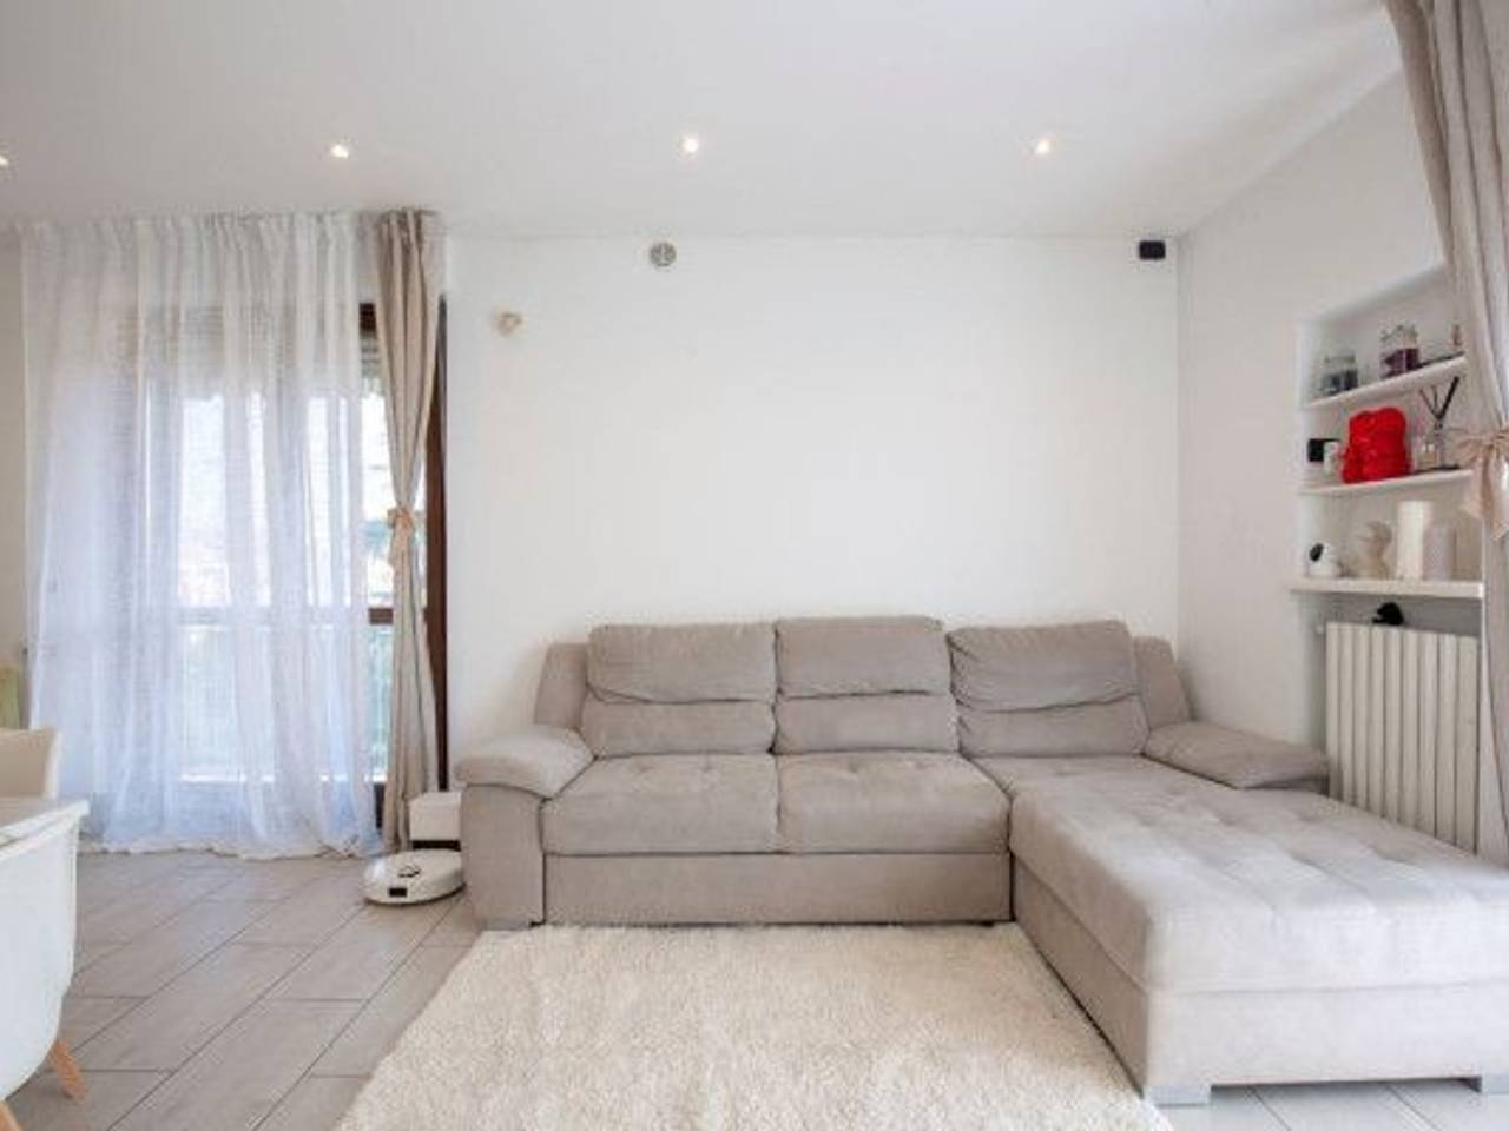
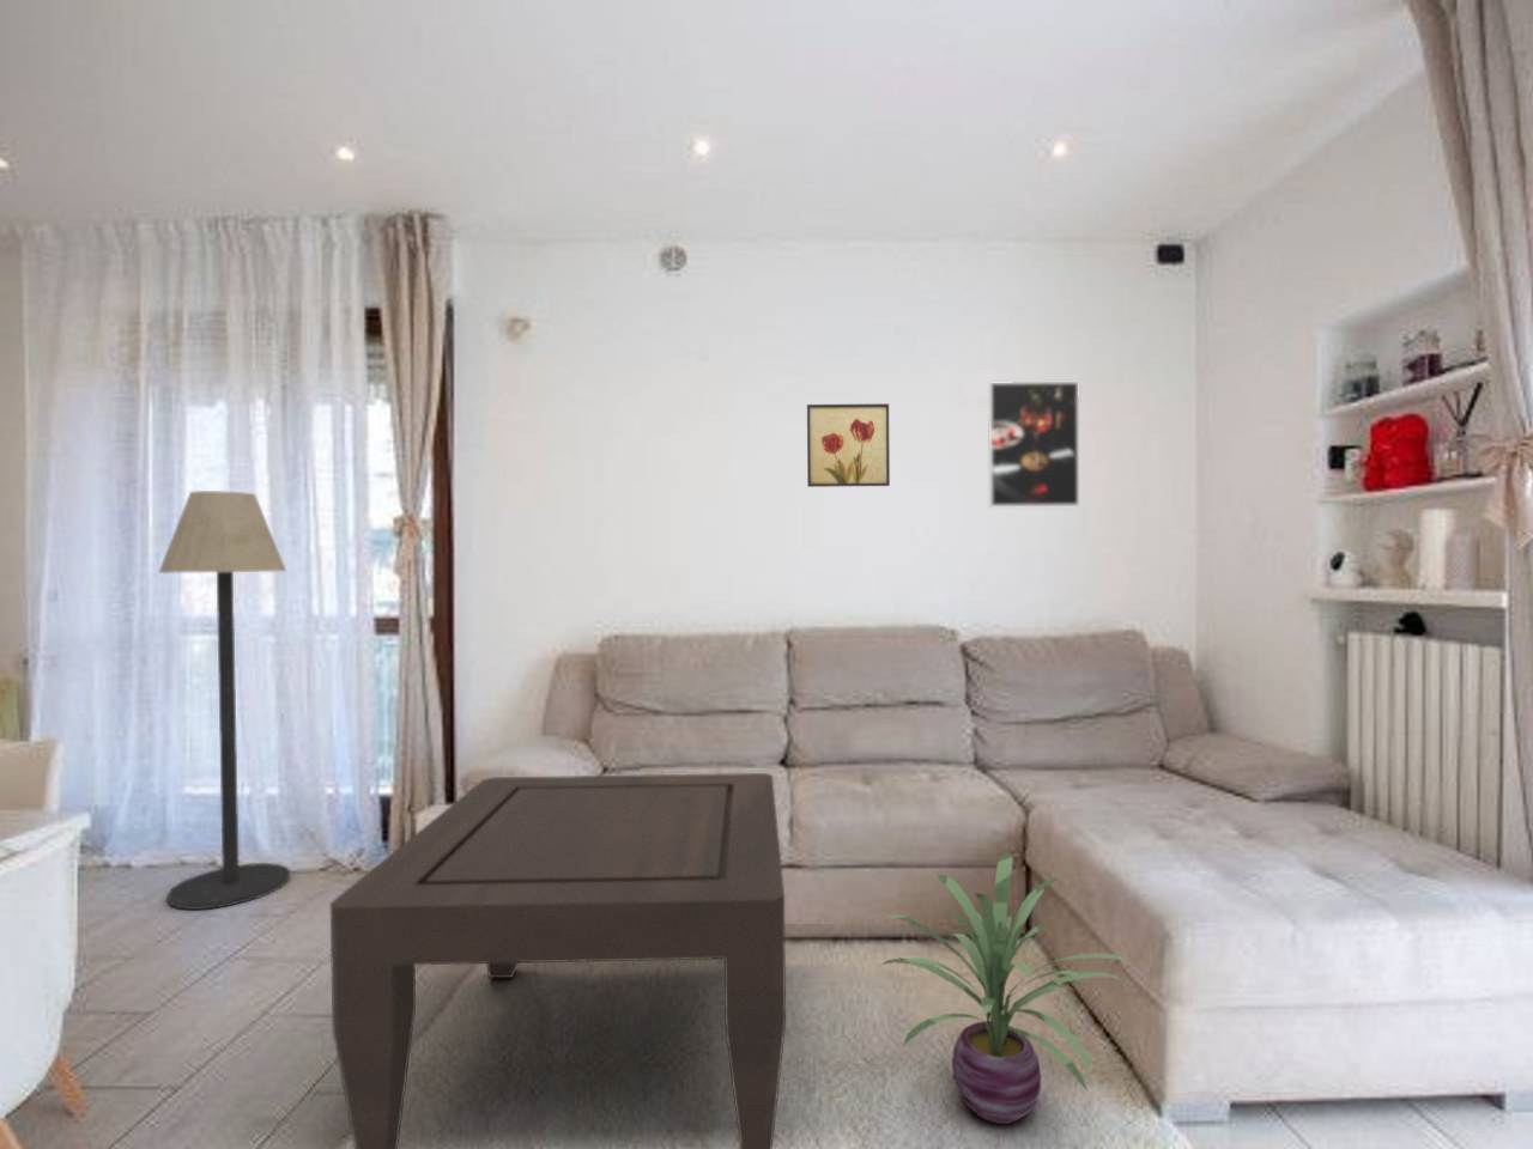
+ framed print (1032, 444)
+ coffee table (602, 938)
+ wall art (847, 445)
+ decorative plant (1013, 987)
+ floor lamp (227, 690)
